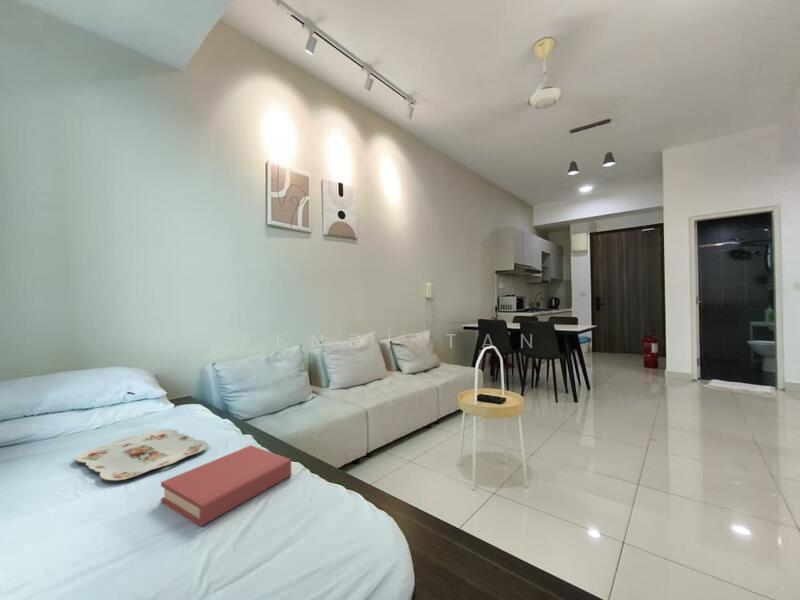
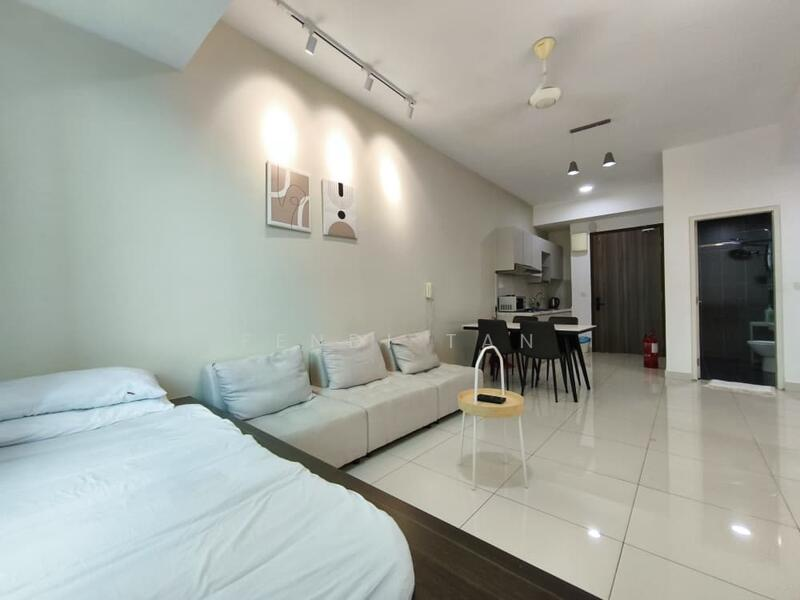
- hardback book (230, 479)
- serving tray (144, 452)
